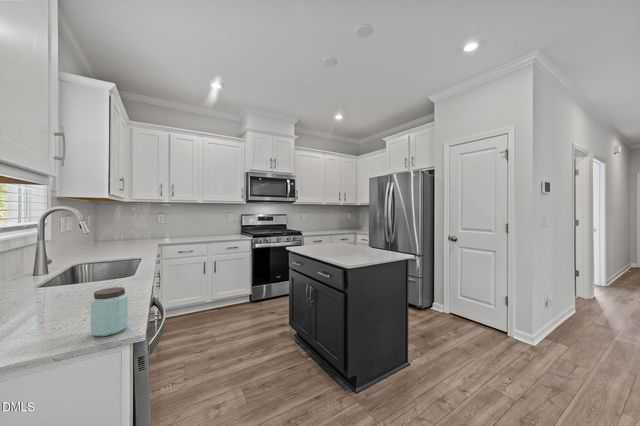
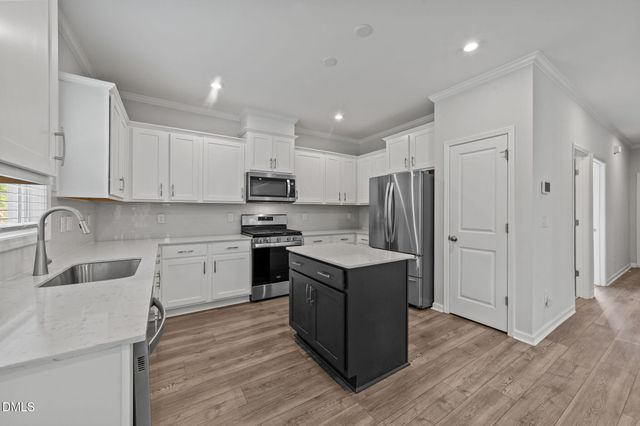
- peanut butter (109, 310)
